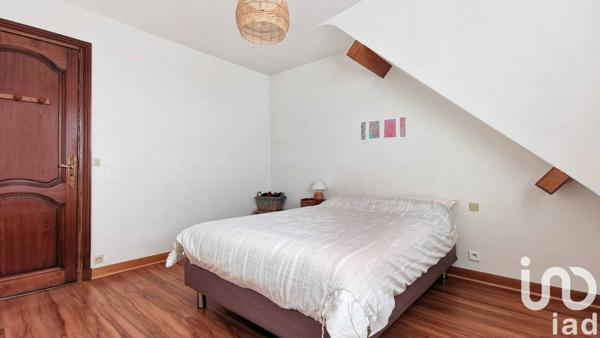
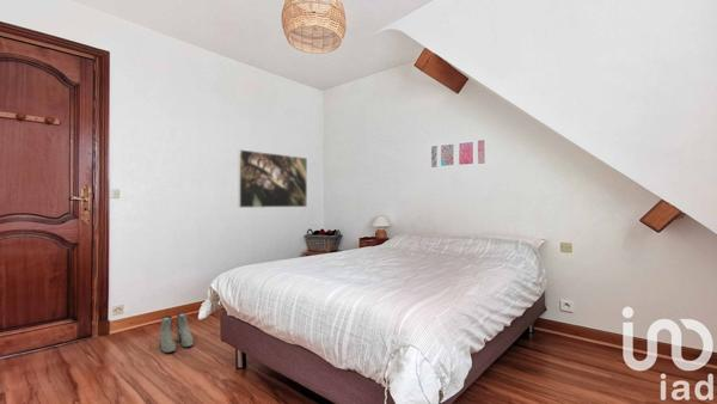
+ boots (177, 330)
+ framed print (275, 180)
